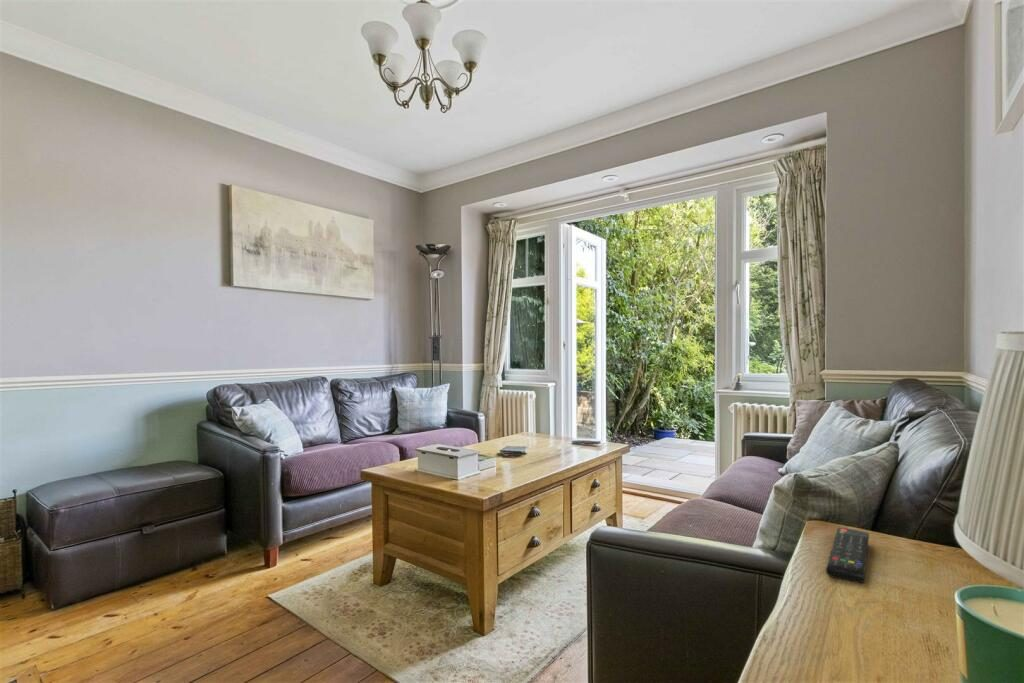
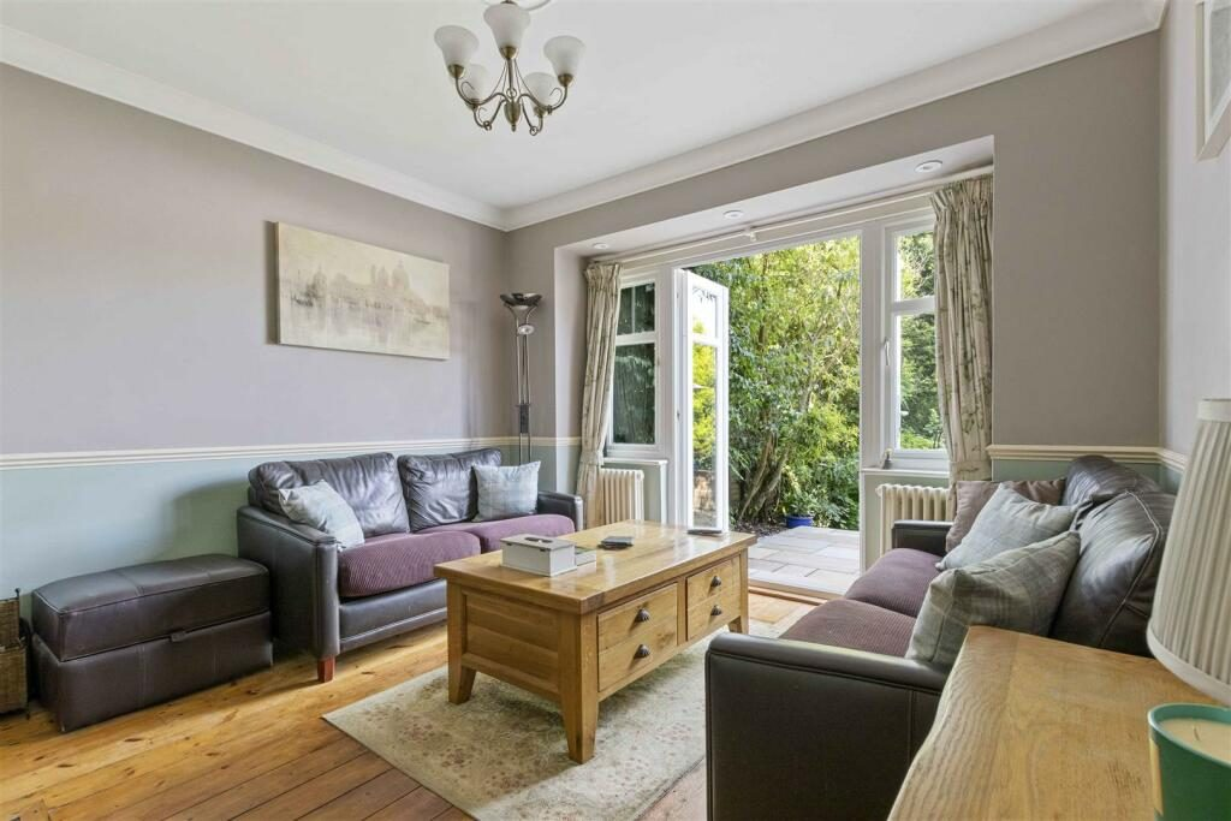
- remote control (849, 552)
